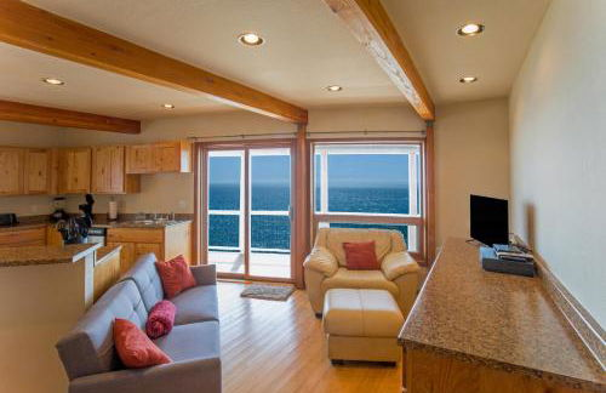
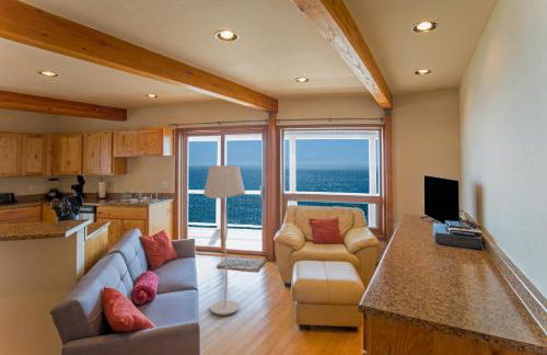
+ floor lamp (224, 238)
